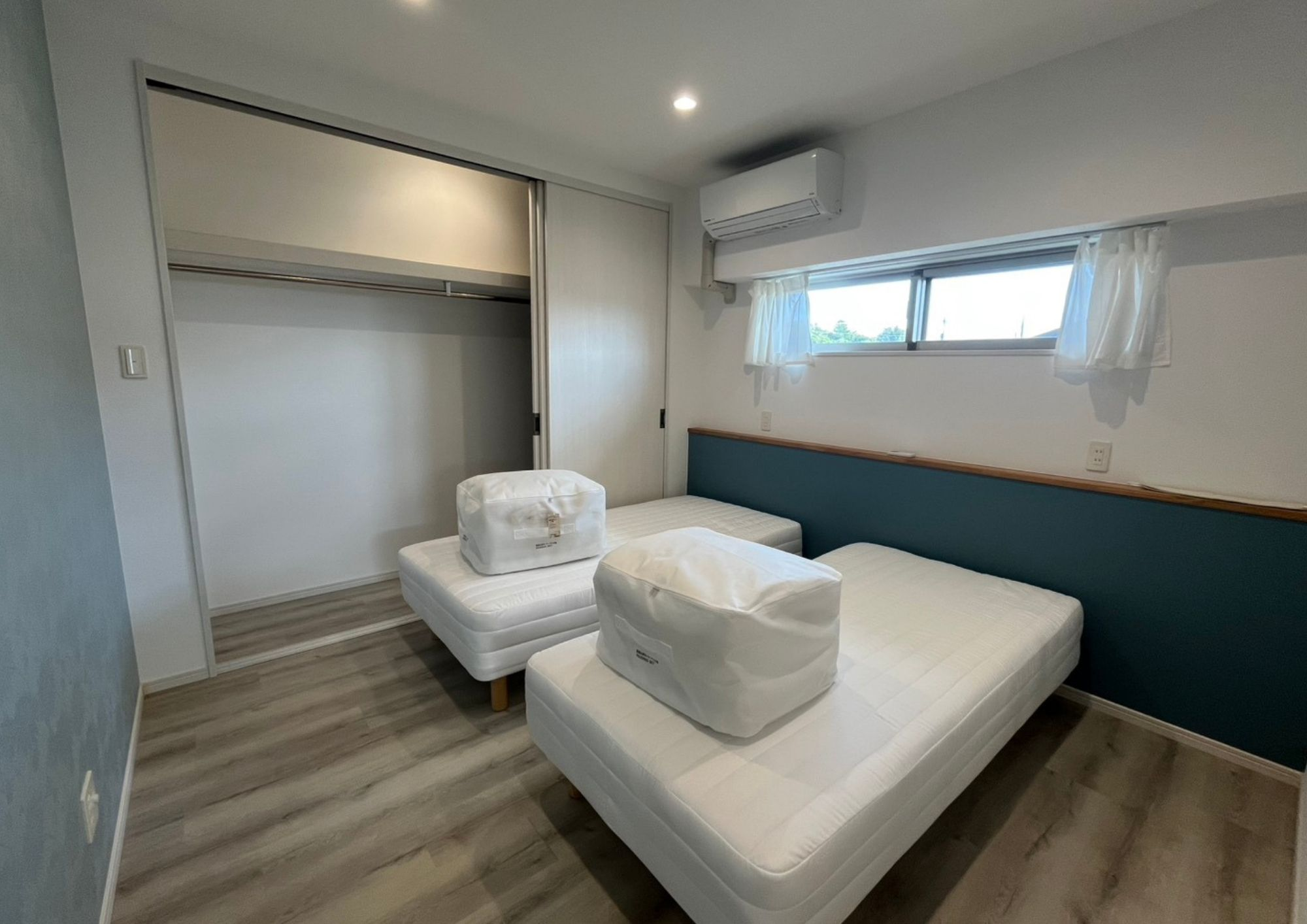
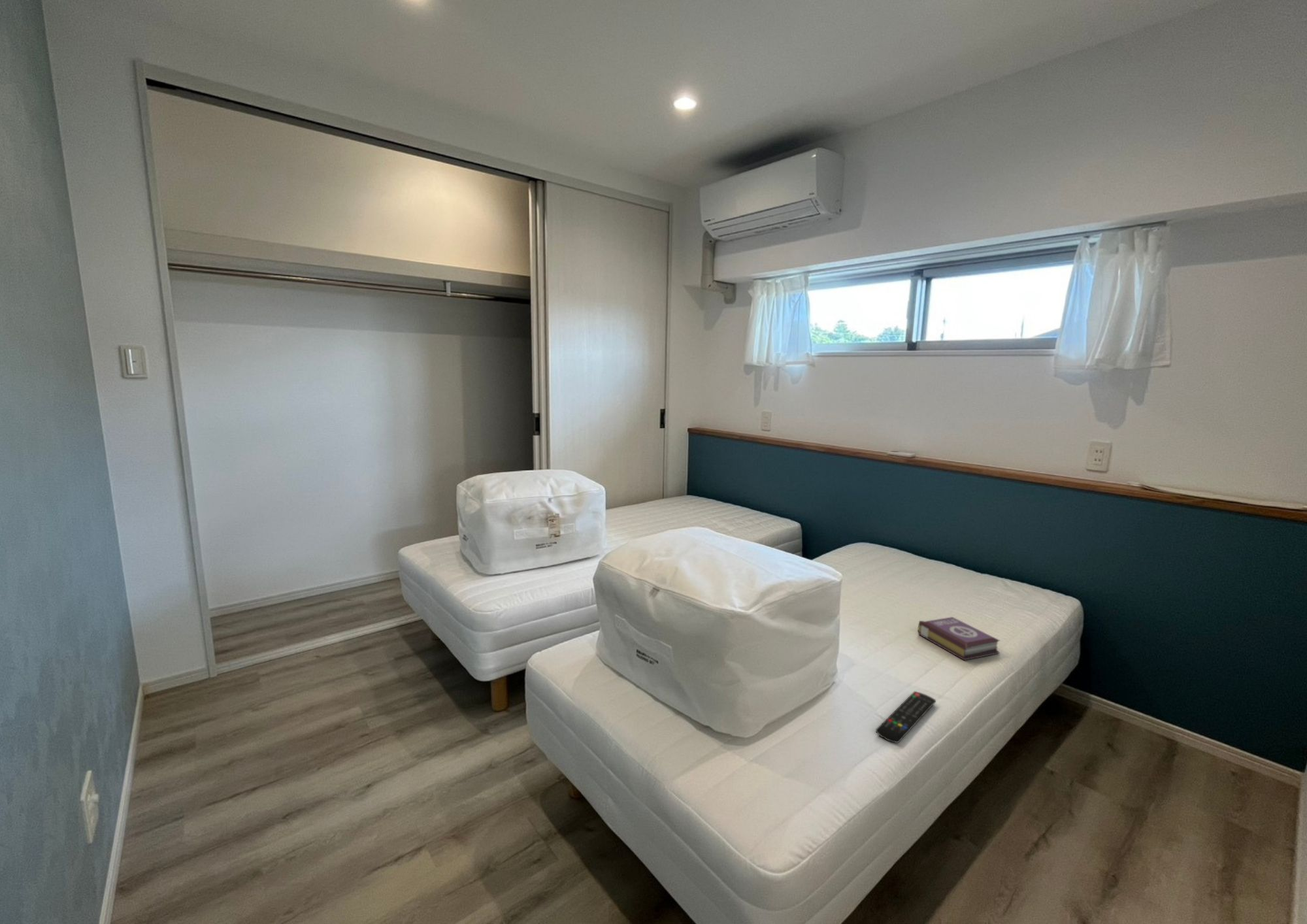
+ remote control (907, 716)
+ book (957, 636)
